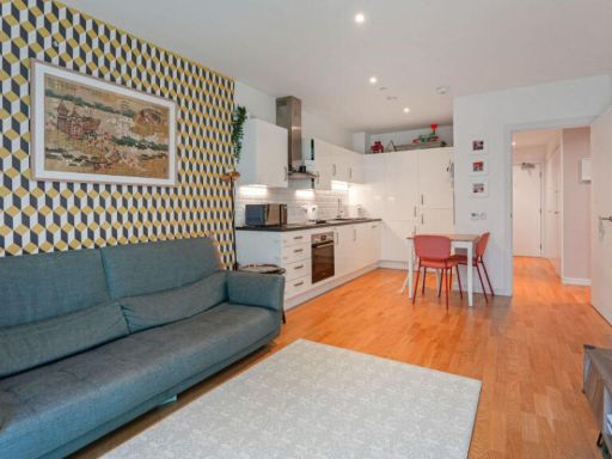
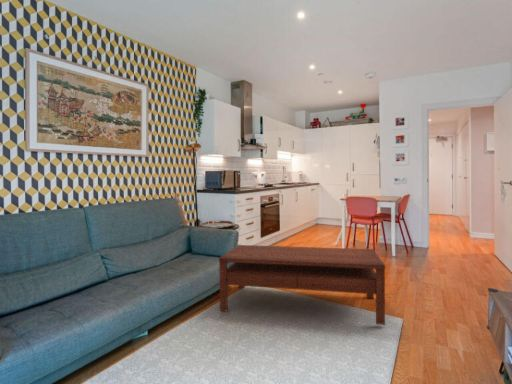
+ coffee table (300, 278)
